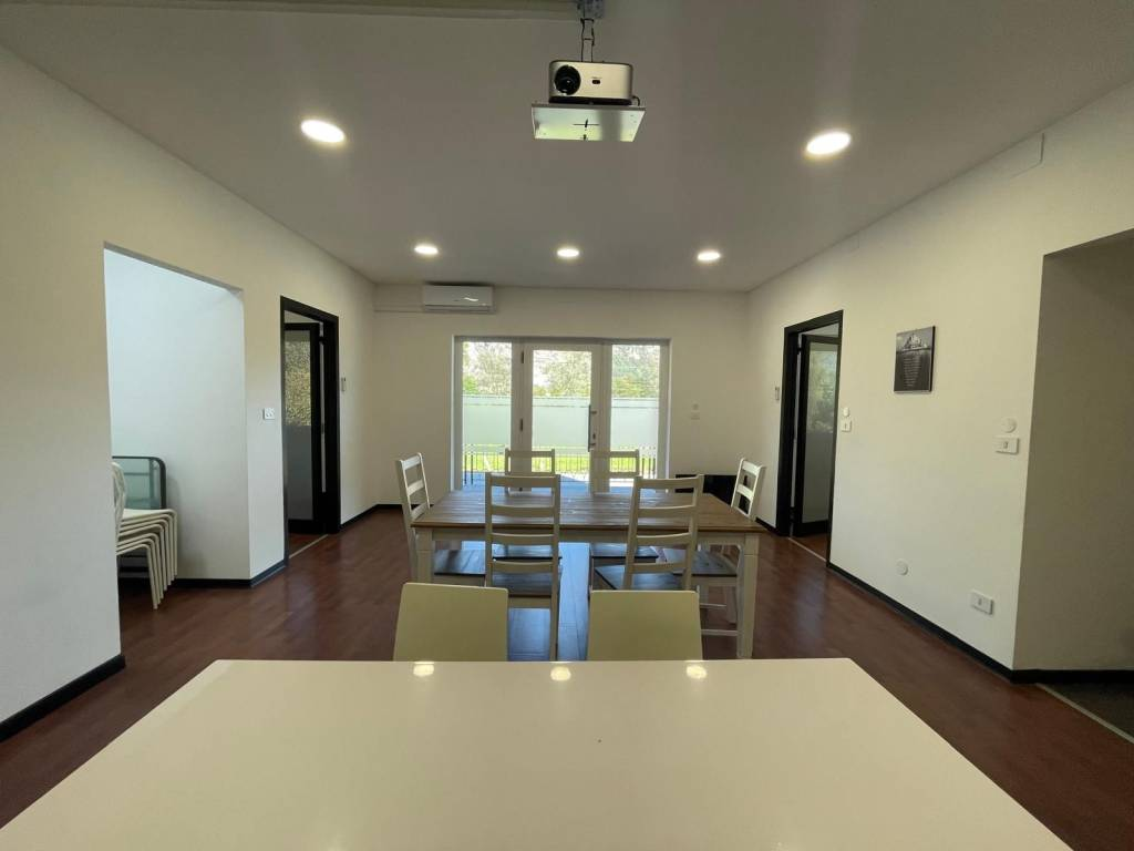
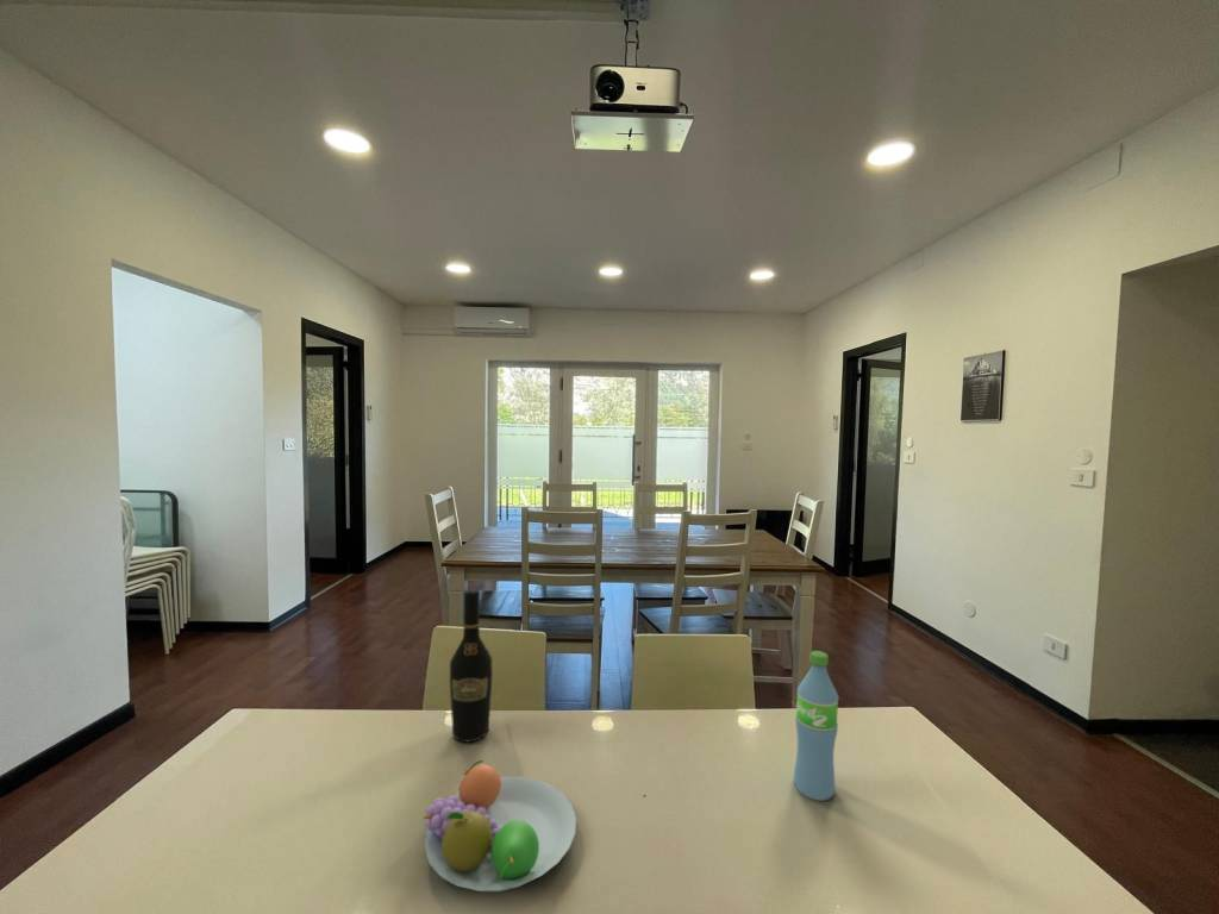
+ water bottle (815, 721)
+ fruit bowl (500, 816)
+ wine bottle (470, 662)
